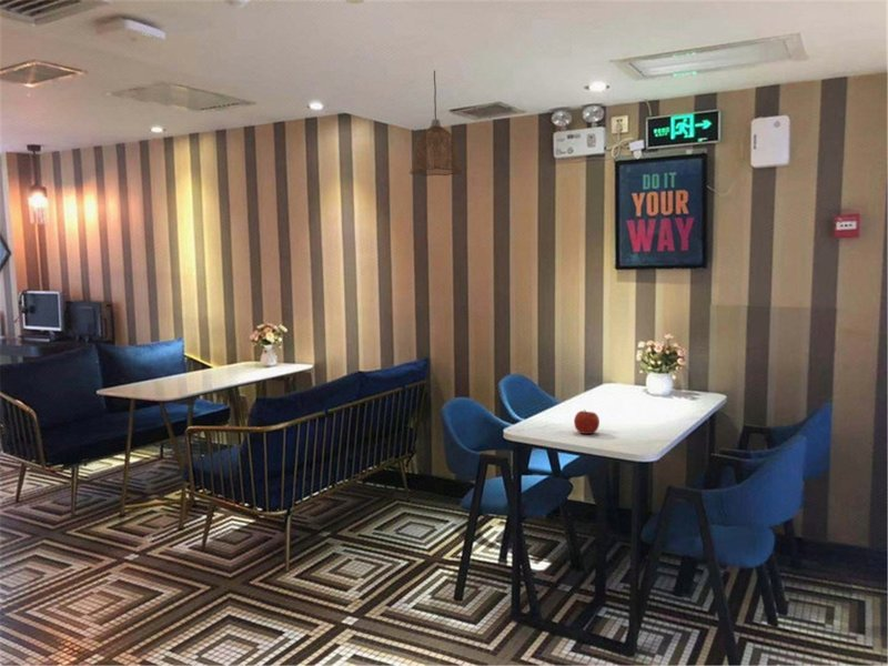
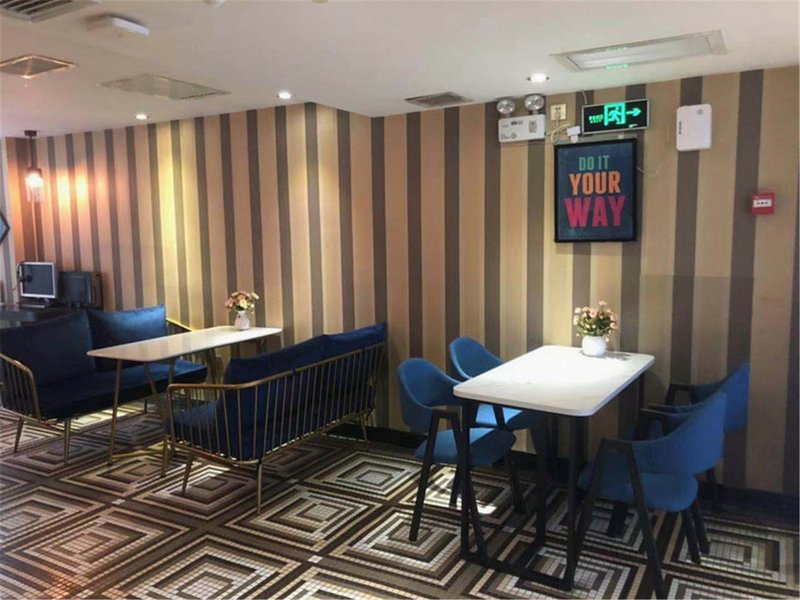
- apple (586, 421)
- pendant lamp (435, 122)
